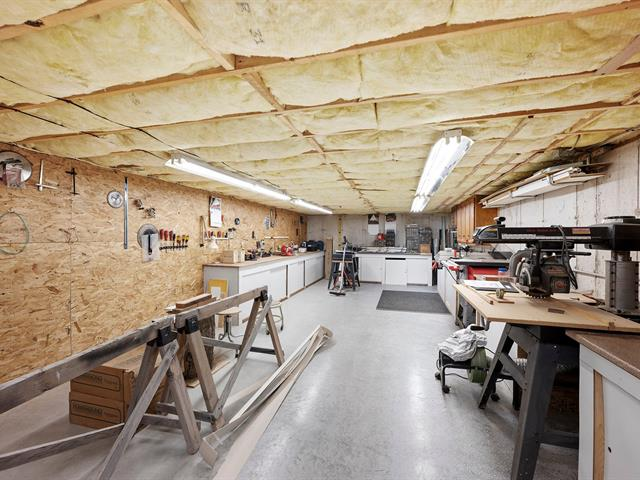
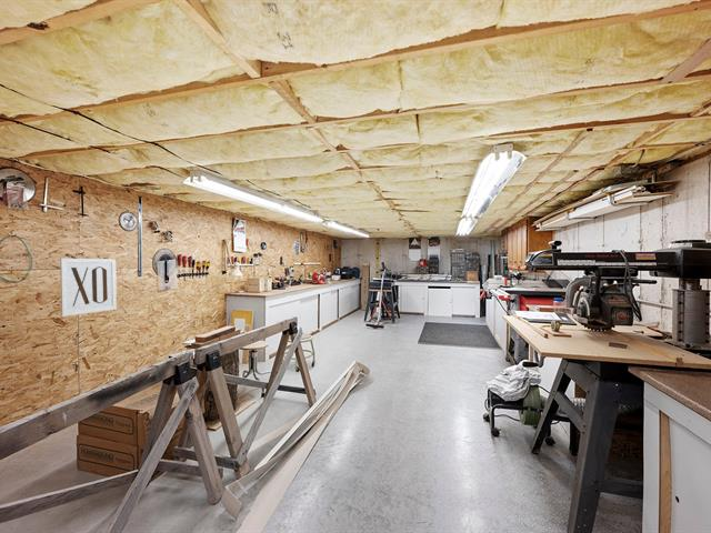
+ wall art (90, 285)
